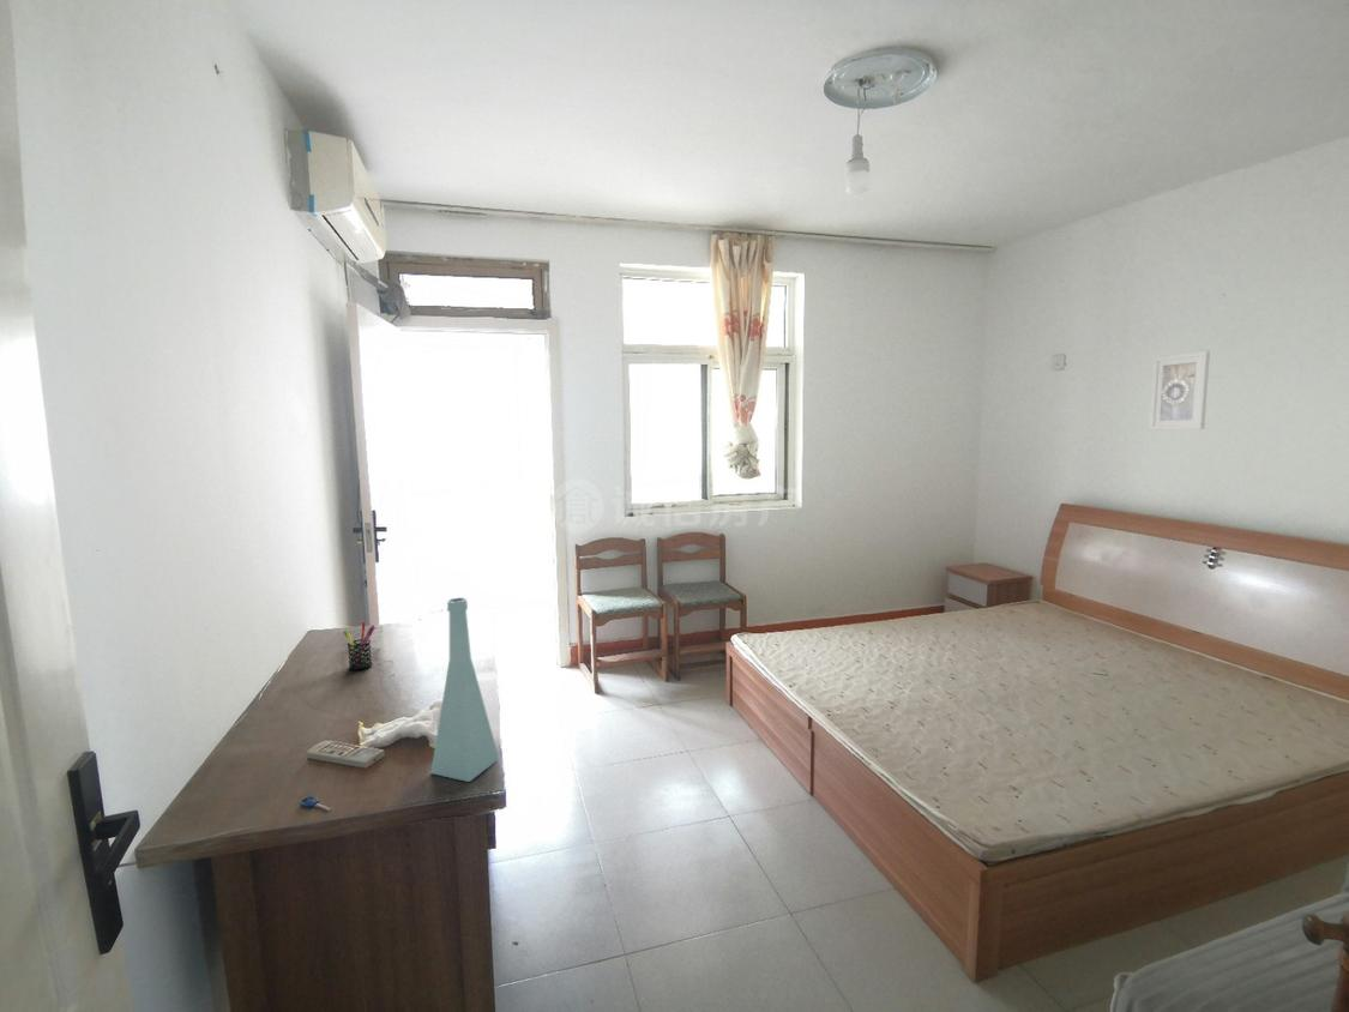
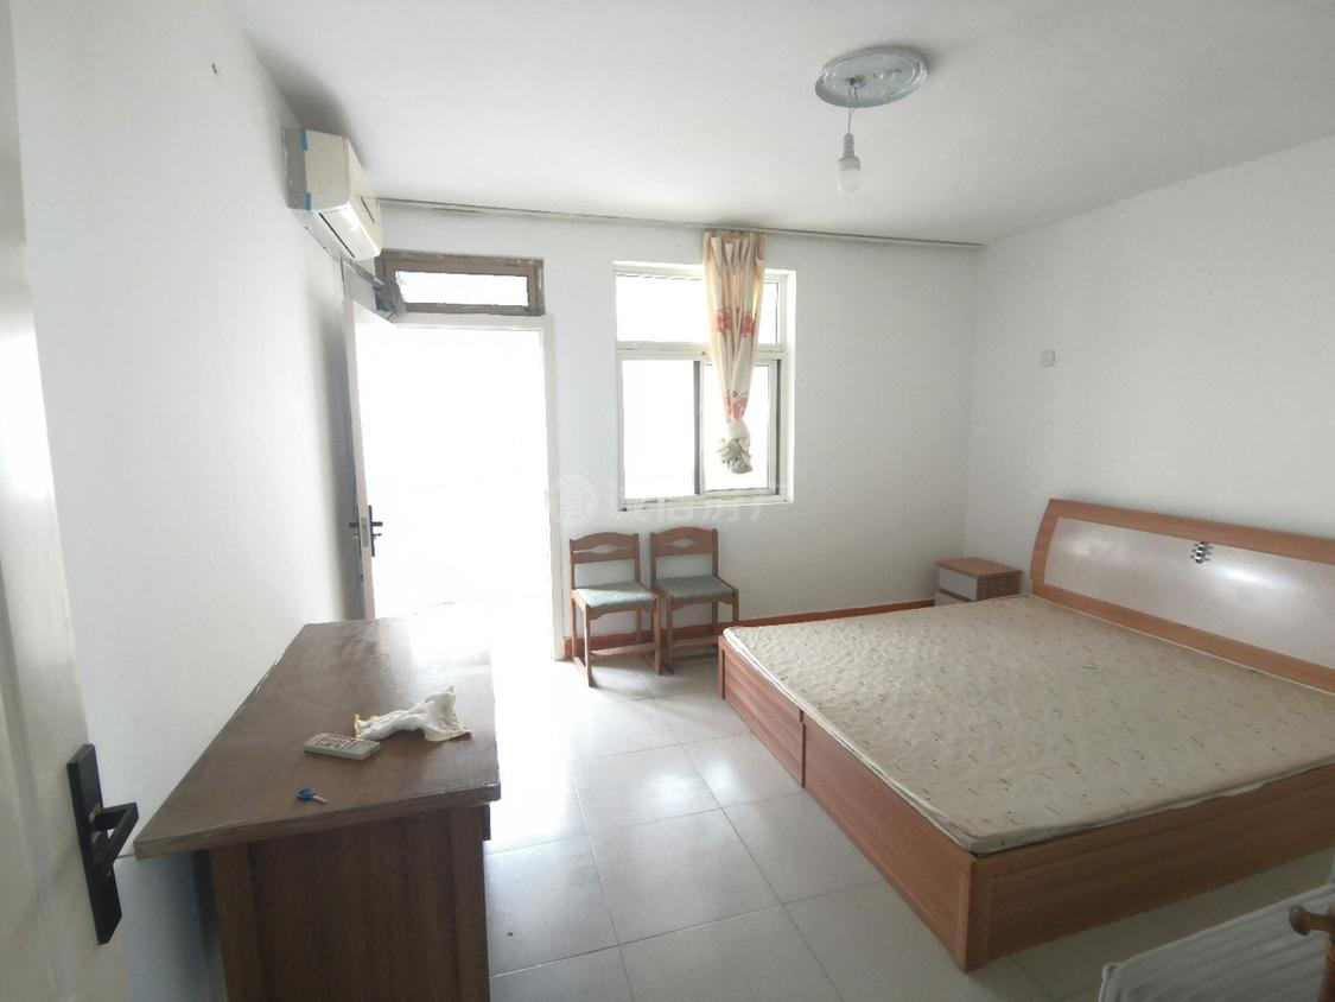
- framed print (1178, 392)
- pen holder (357, 645)
- vase (460, 683)
